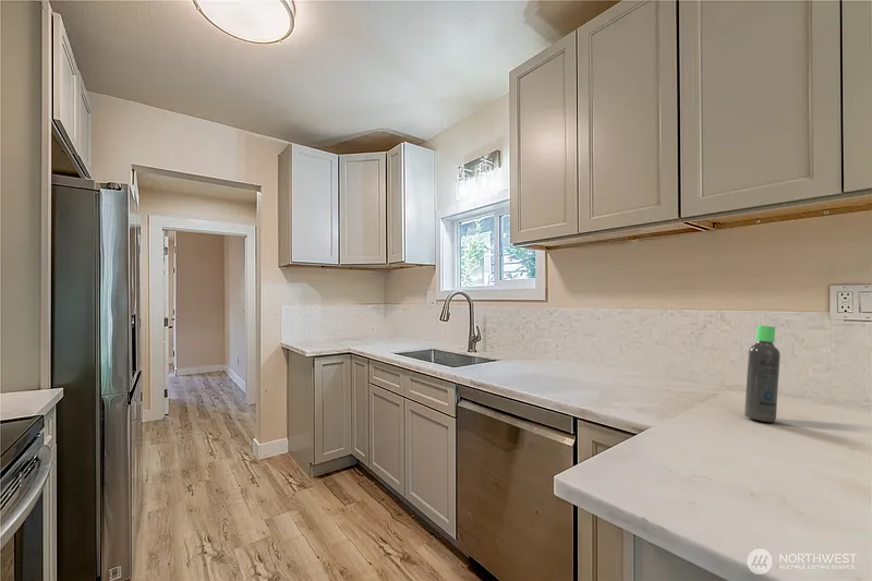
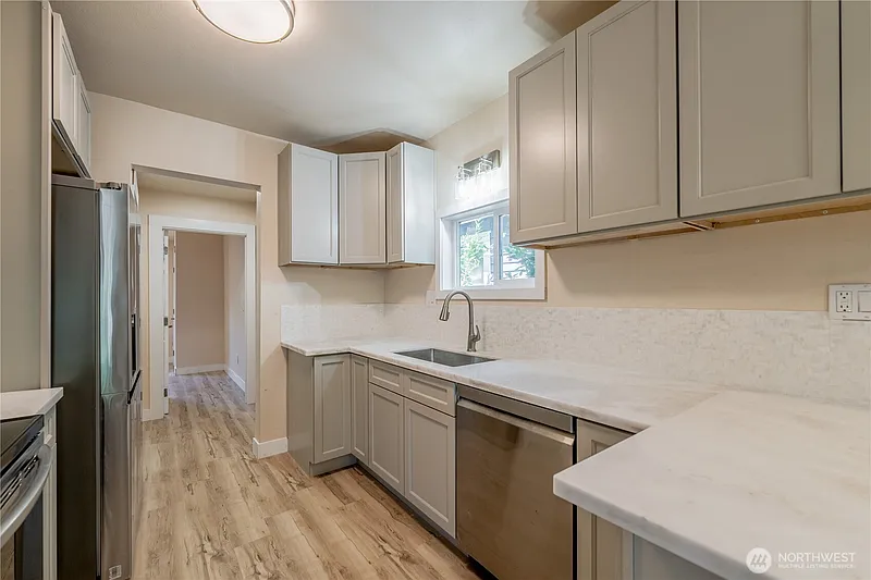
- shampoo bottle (762, 372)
